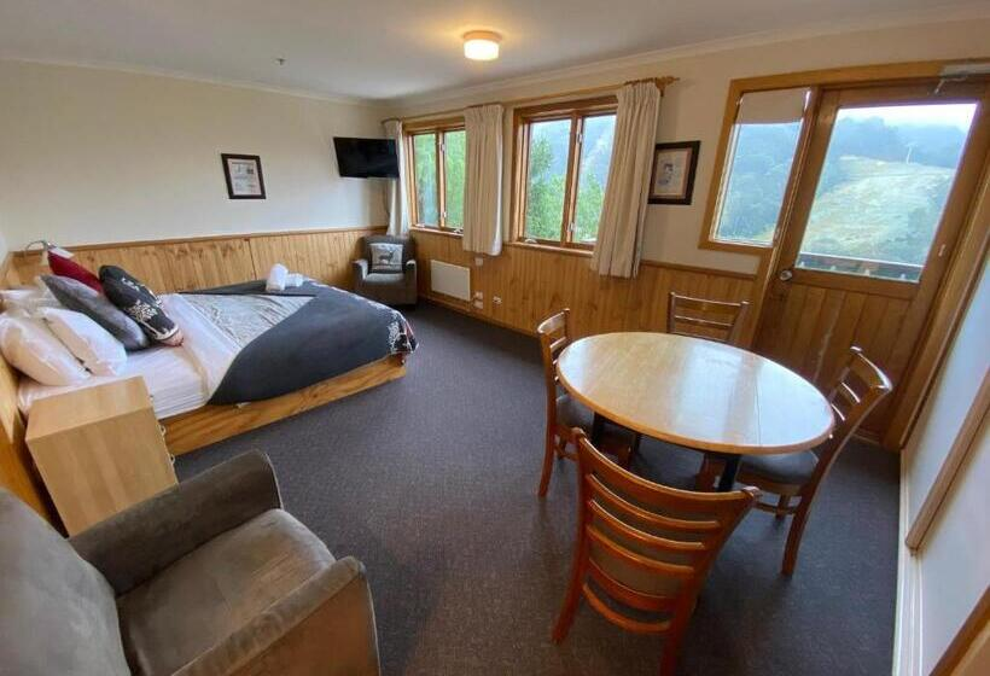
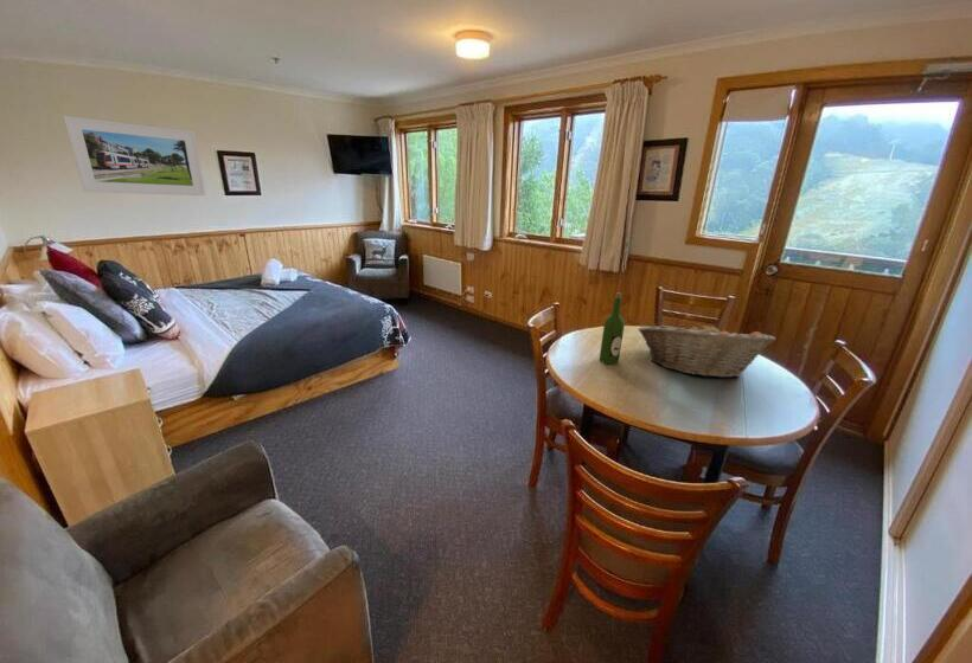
+ fruit basket (699, 342)
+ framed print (141, 160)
+ wine bottle (613, 328)
